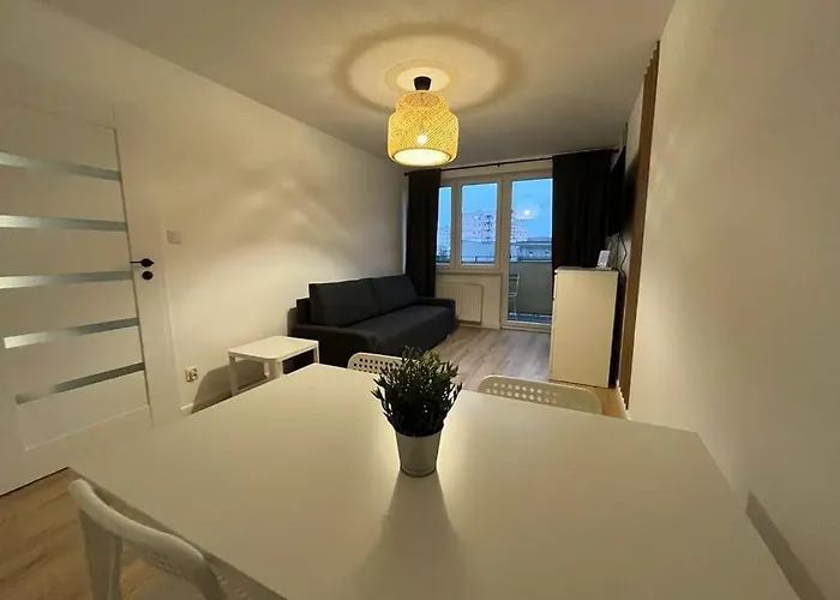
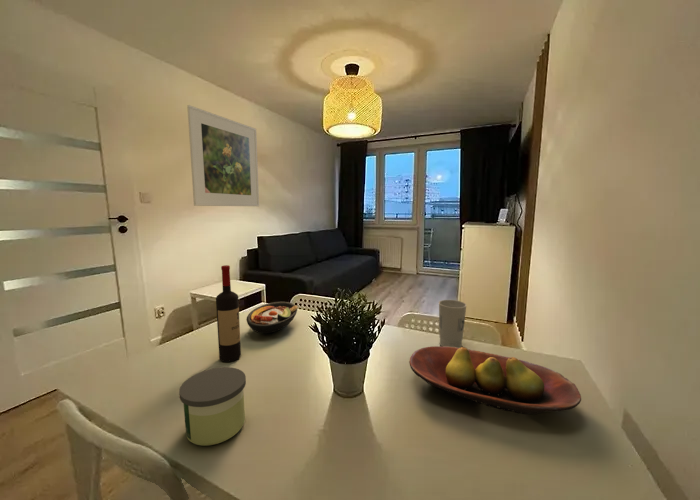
+ cup (451, 324)
+ candle (215, 405)
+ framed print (228, 163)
+ fruit bowl (485, 373)
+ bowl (273, 318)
+ wine bottle (228, 312)
